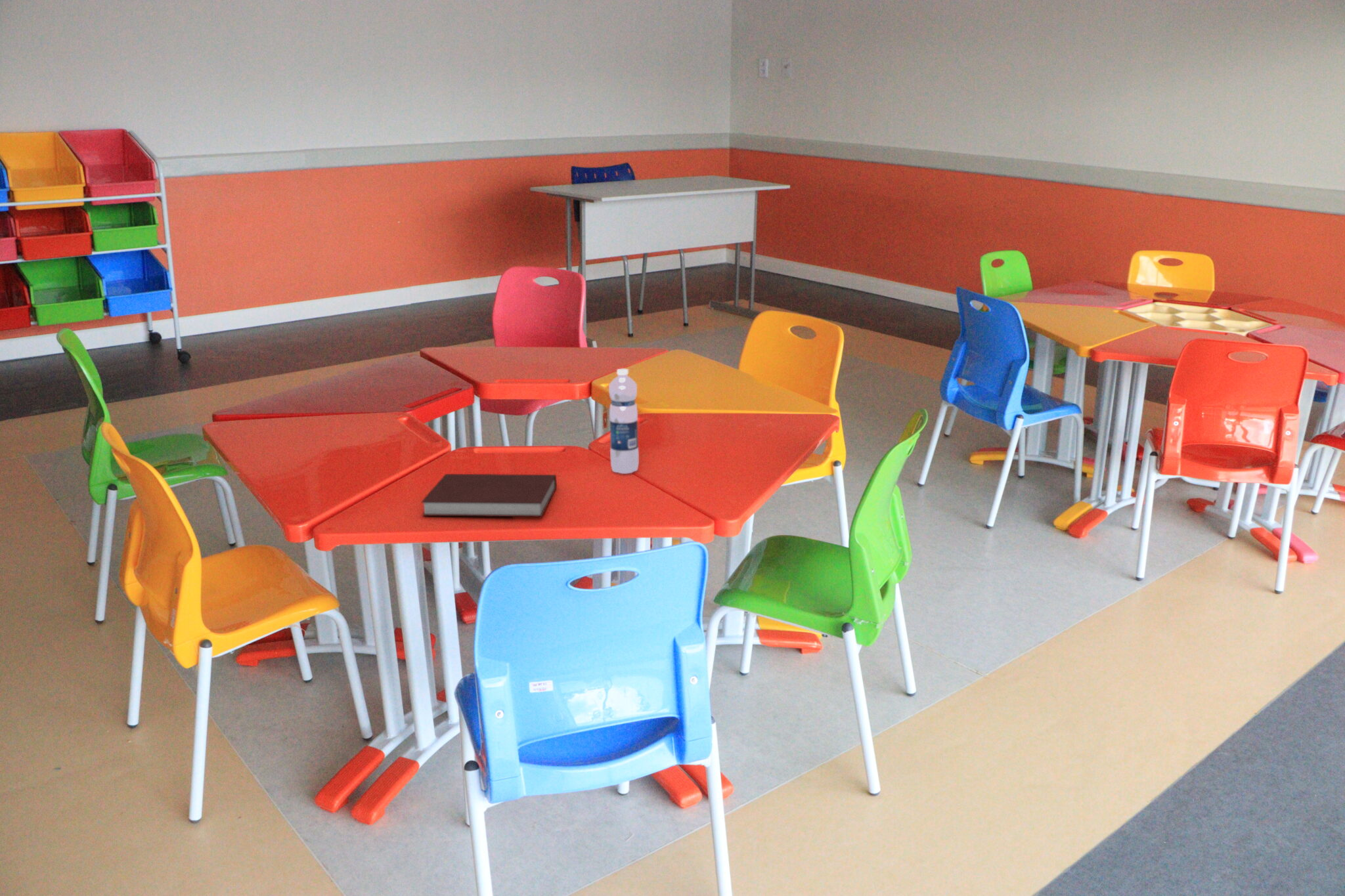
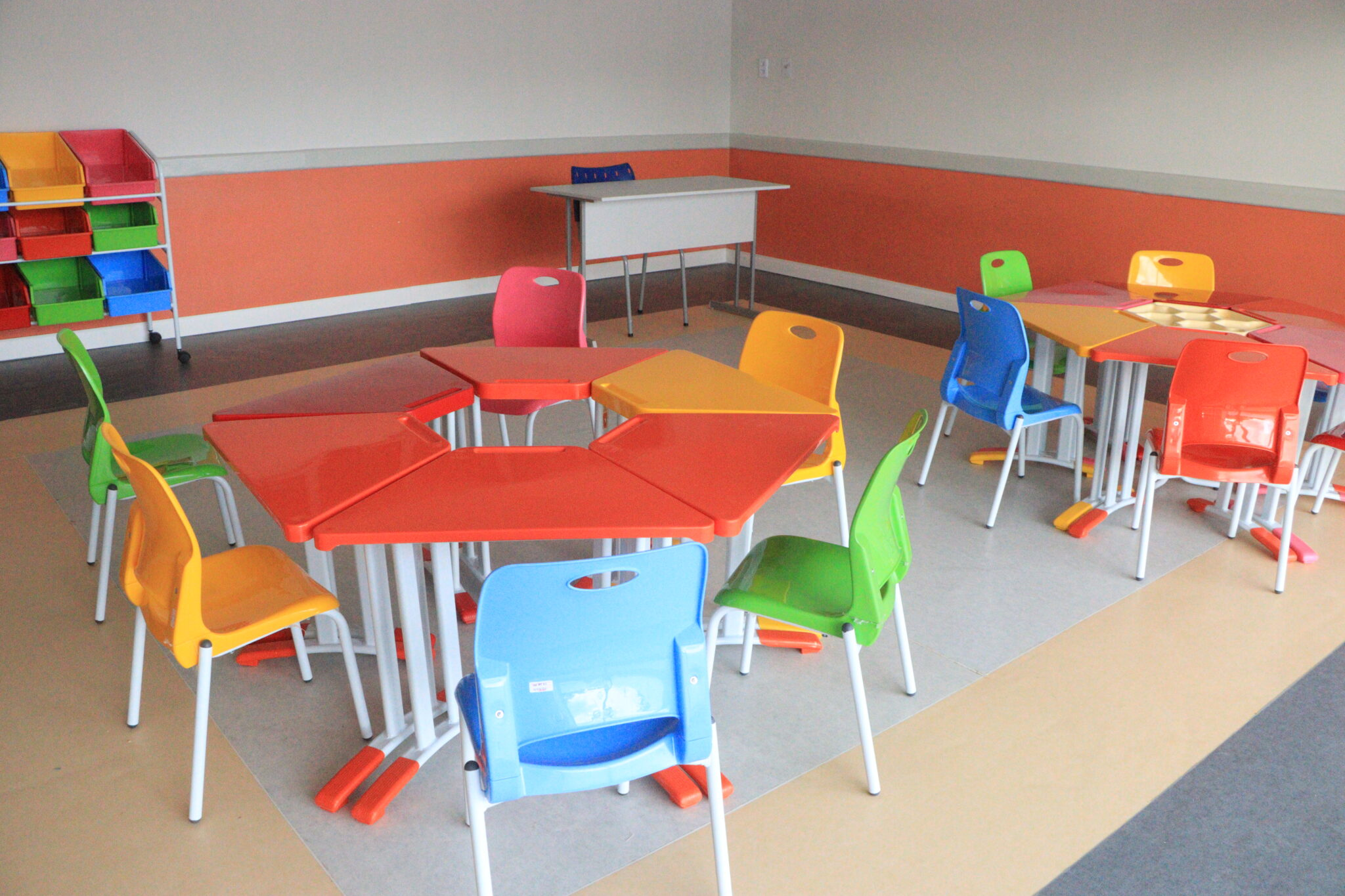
- water bottle (623, 421)
- notebook (491, 494)
